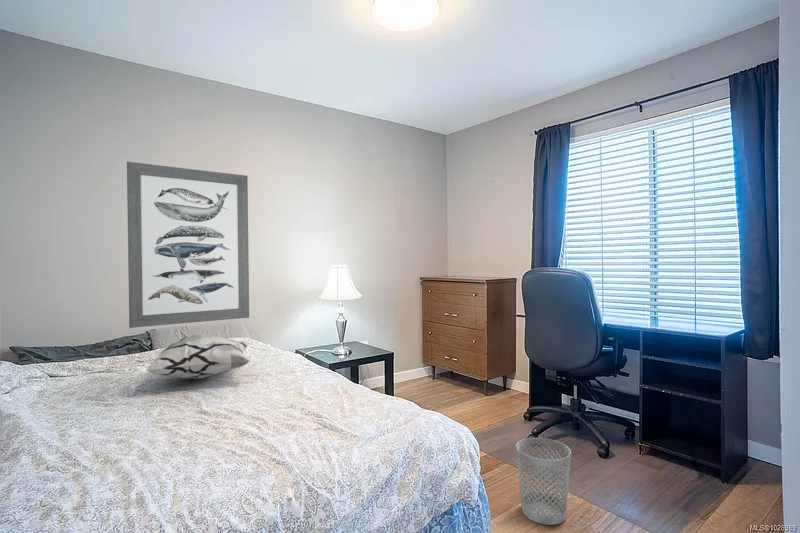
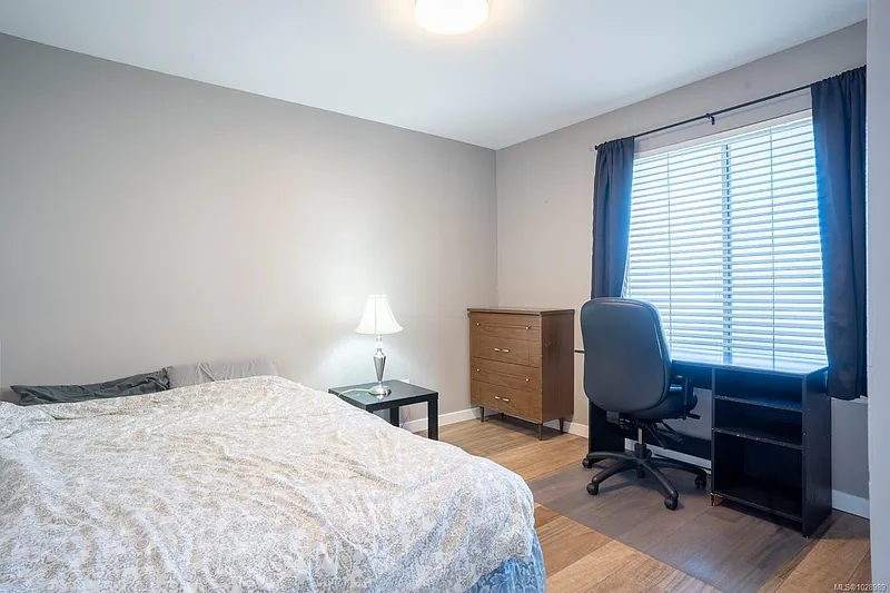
- wall art (192, 245)
- wastebasket (542, 480)
- decorative pillow (203, 356)
